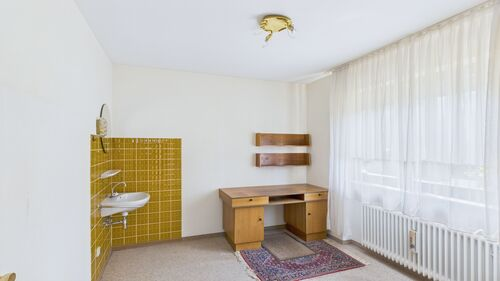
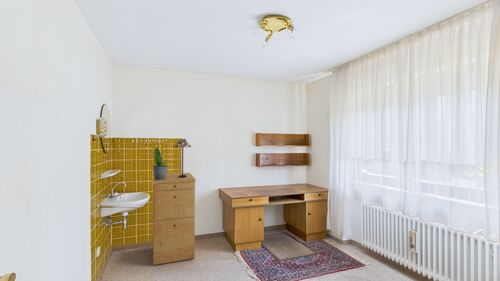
+ potted plant (160, 162)
+ filing cabinet (173, 214)
+ table lamp (182, 157)
